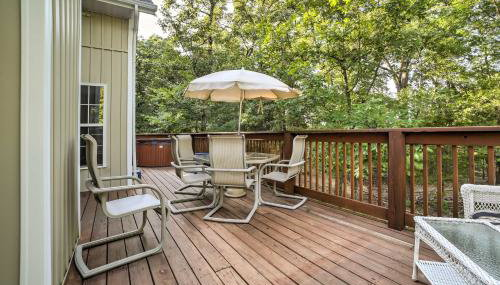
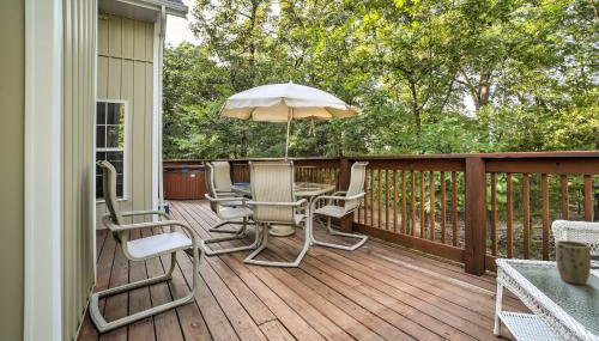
+ plant pot (573, 262)
